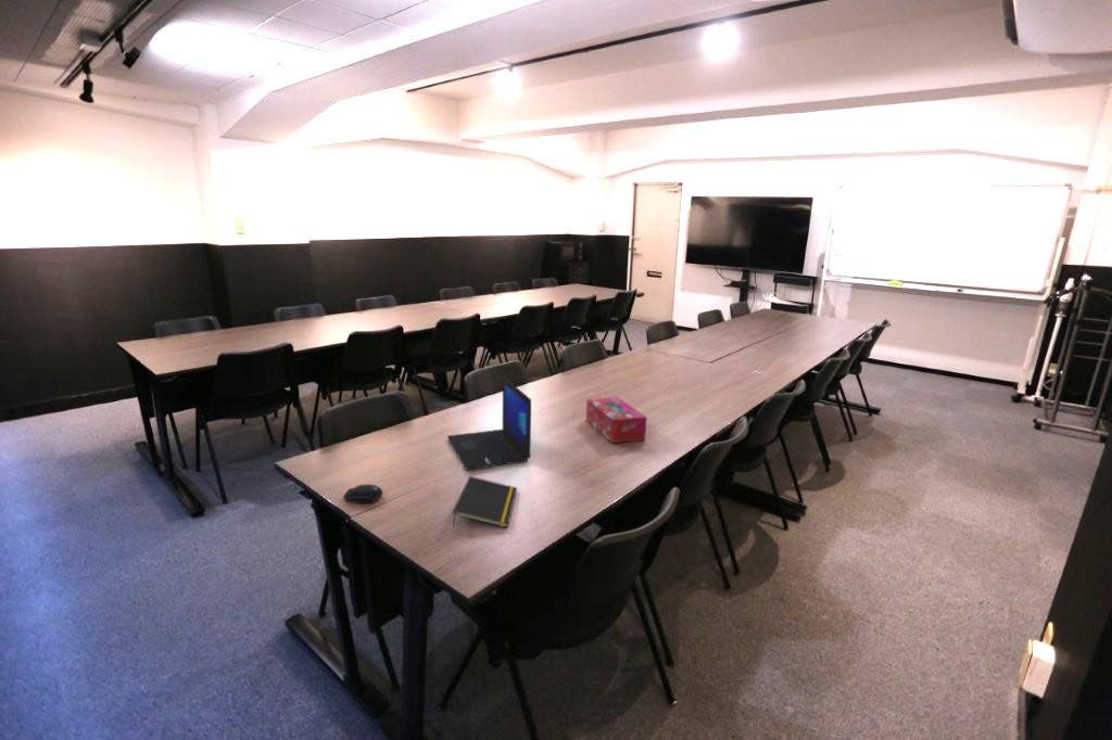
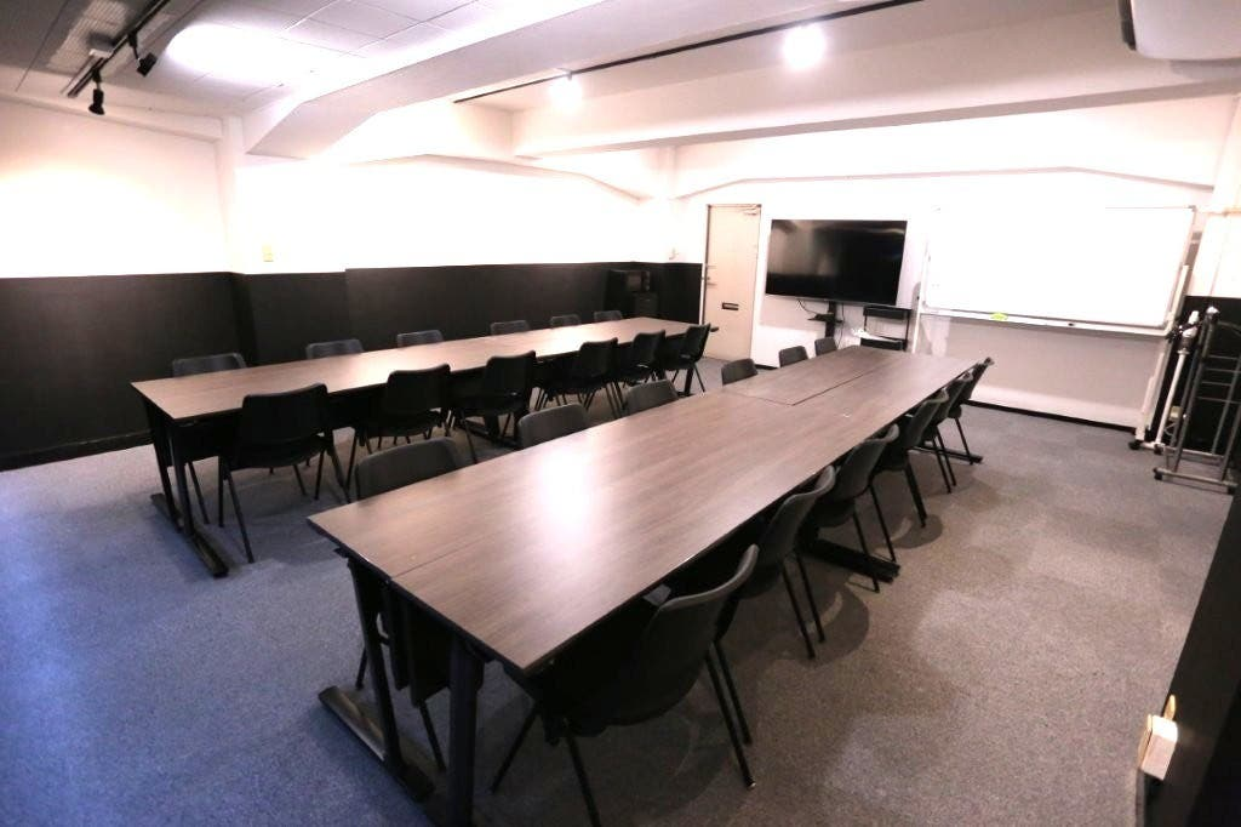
- tissue box (615, 418)
- computer mouse (363, 492)
- notepad (486, 499)
- laptop (486, 431)
